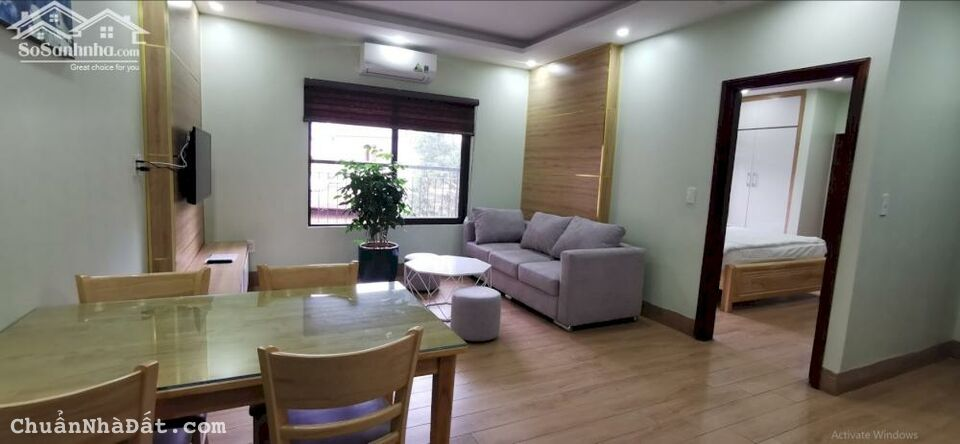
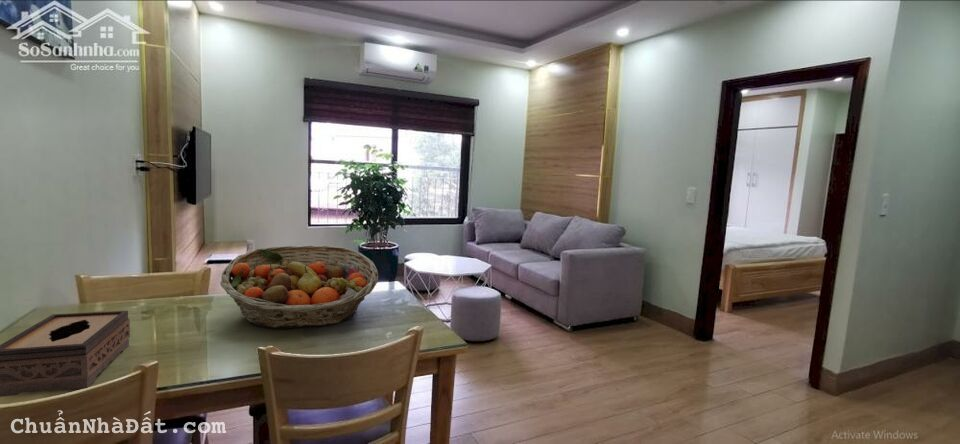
+ fruit basket (303, 283)
+ tissue box (68, 348)
